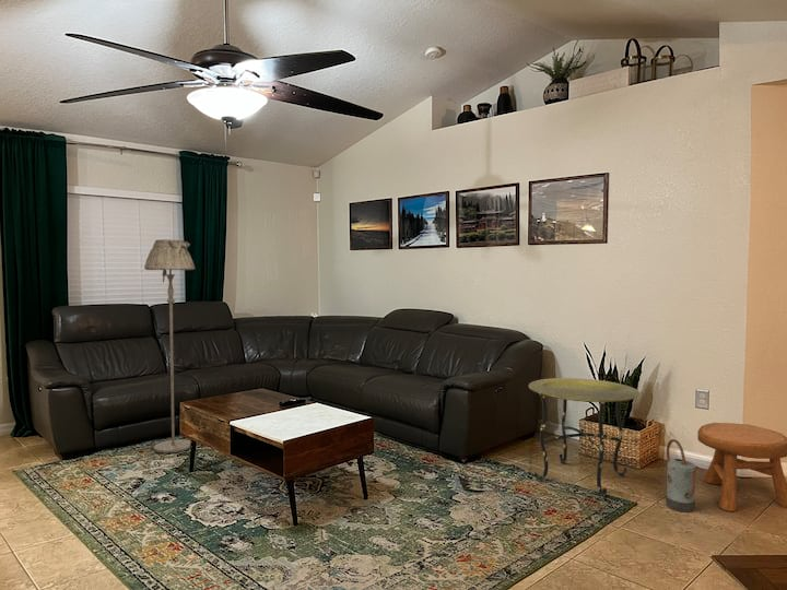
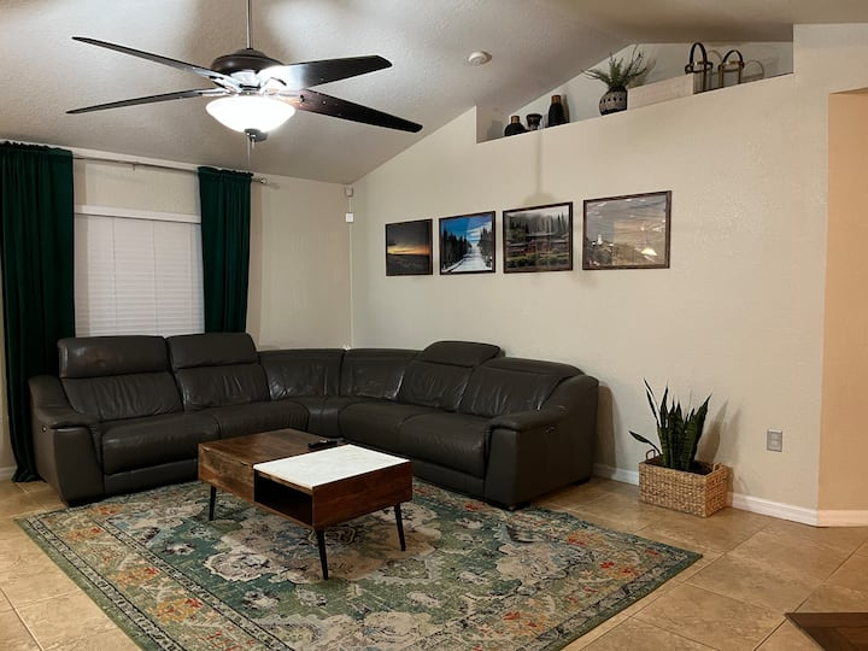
- floor lamp (171, 344)
- side table (582, 433)
- watering can (681, 475)
- stool (736, 462)
